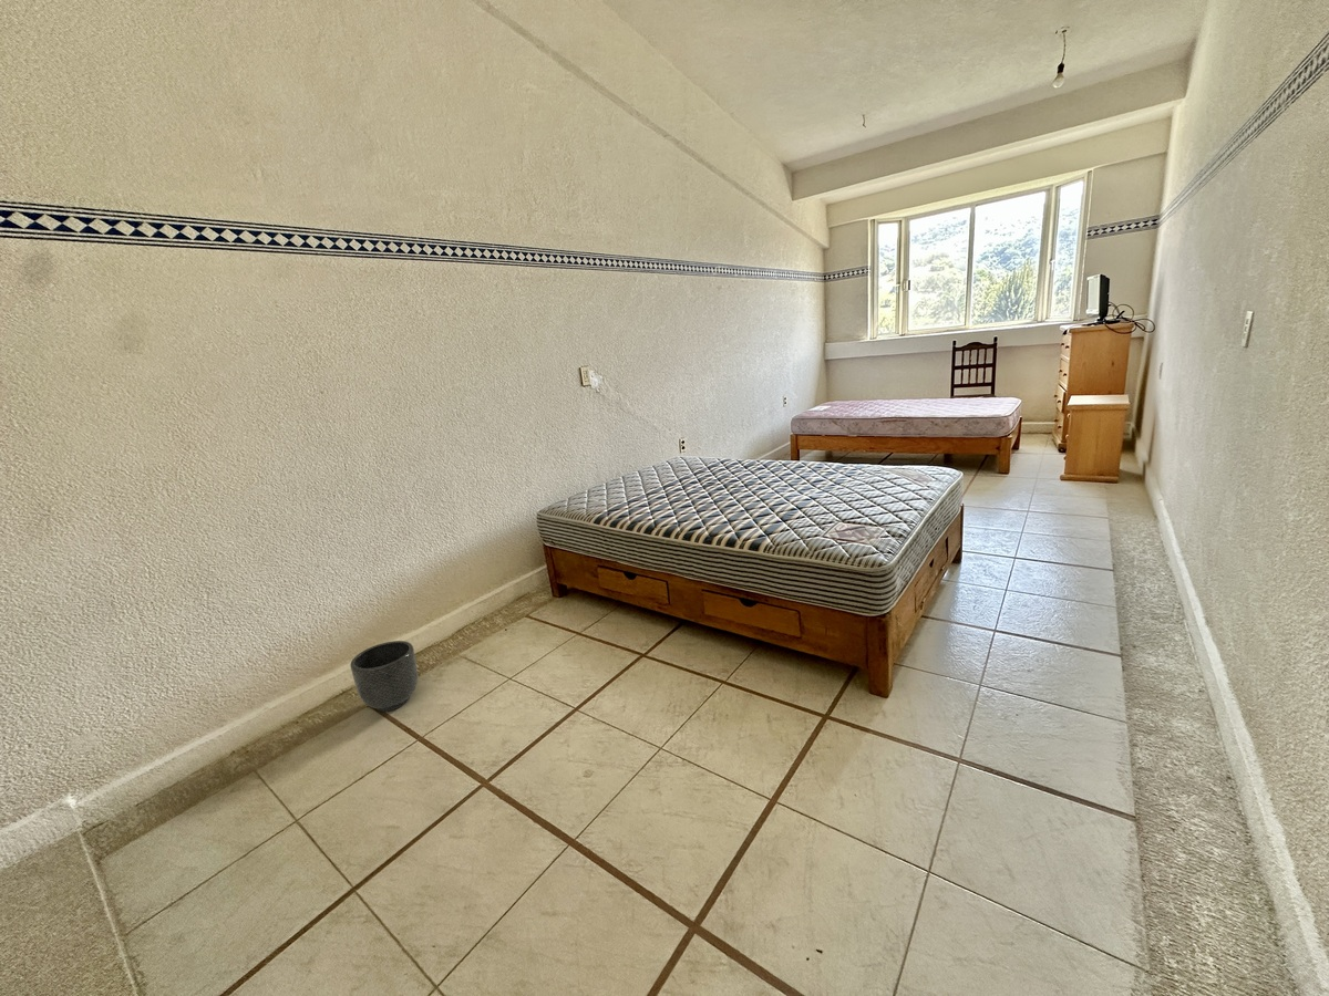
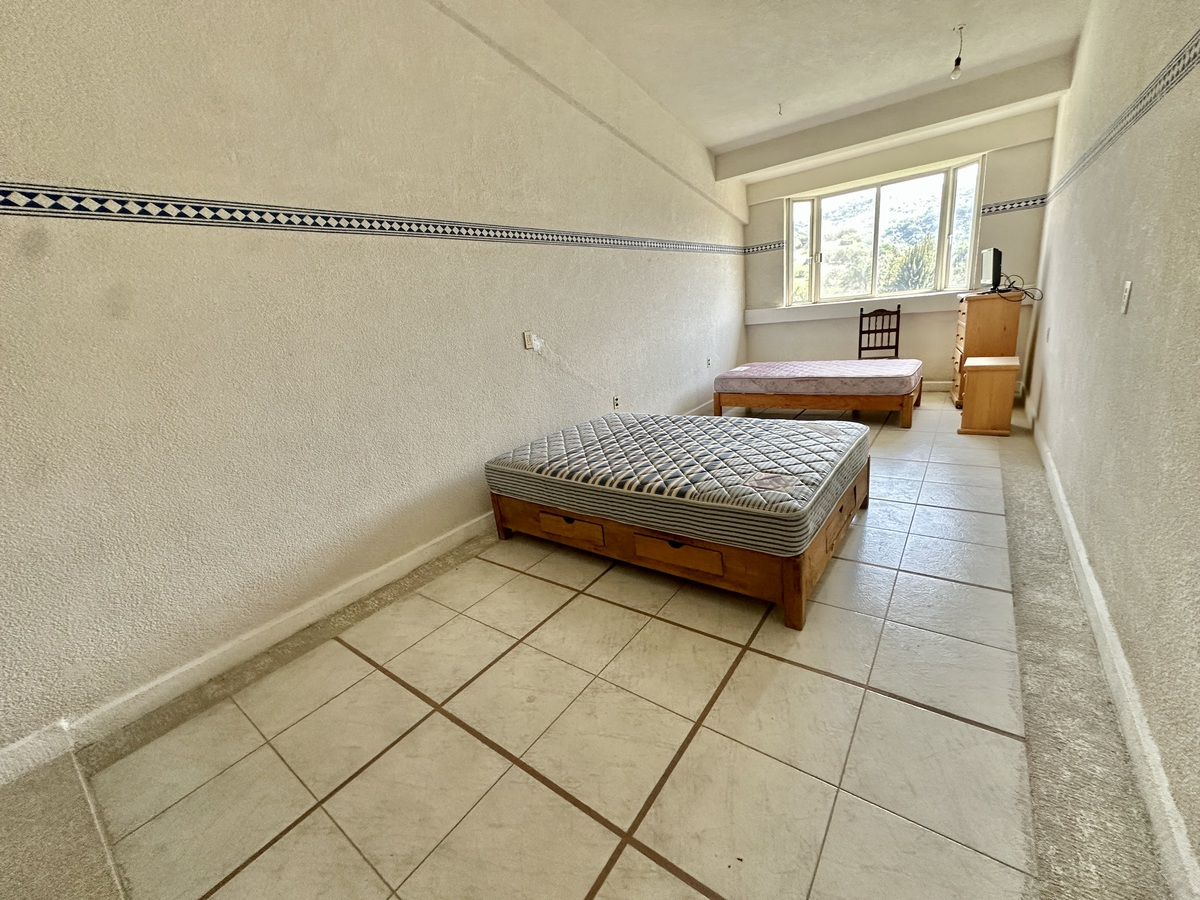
- planter (388, 678)
